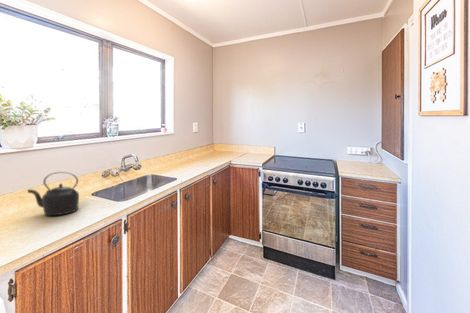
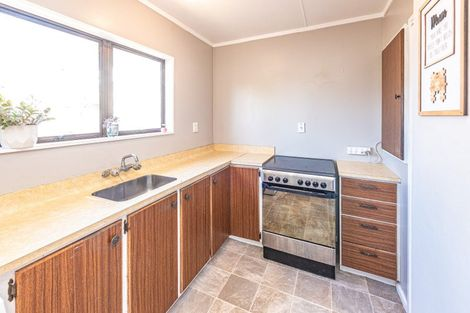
- kettle (53, 192)
